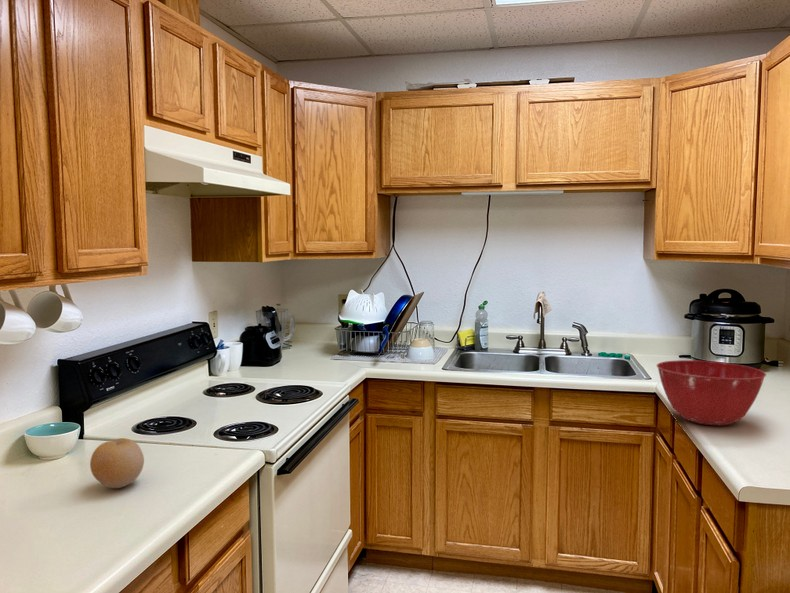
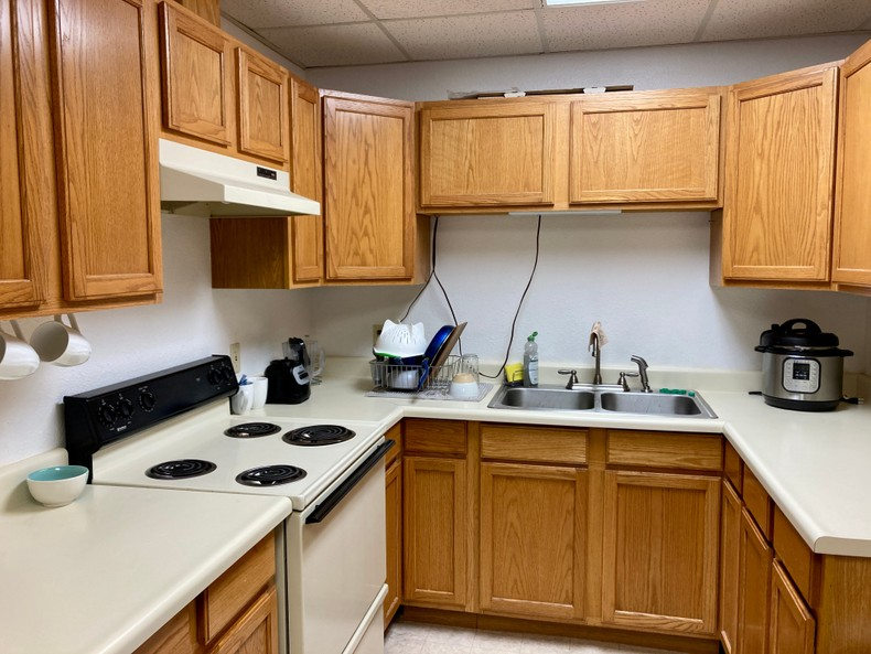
- mixing bowl (708, 393)
- fruit (118, 463)
